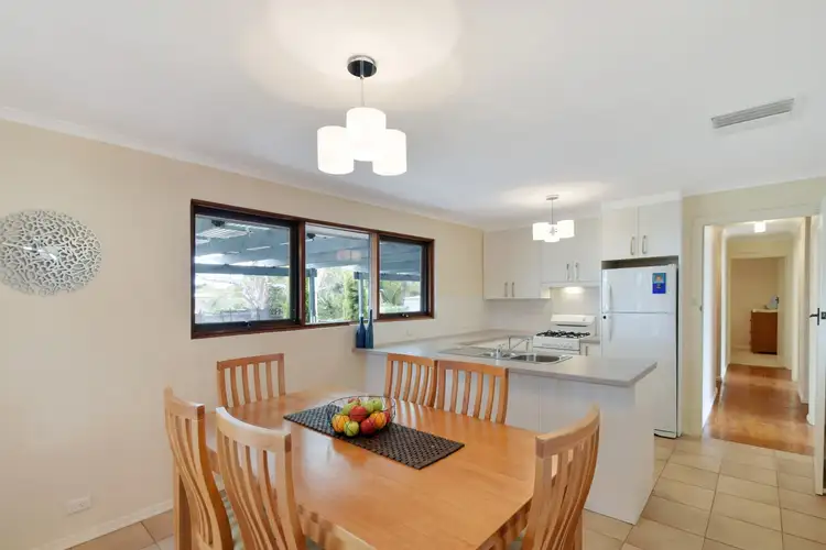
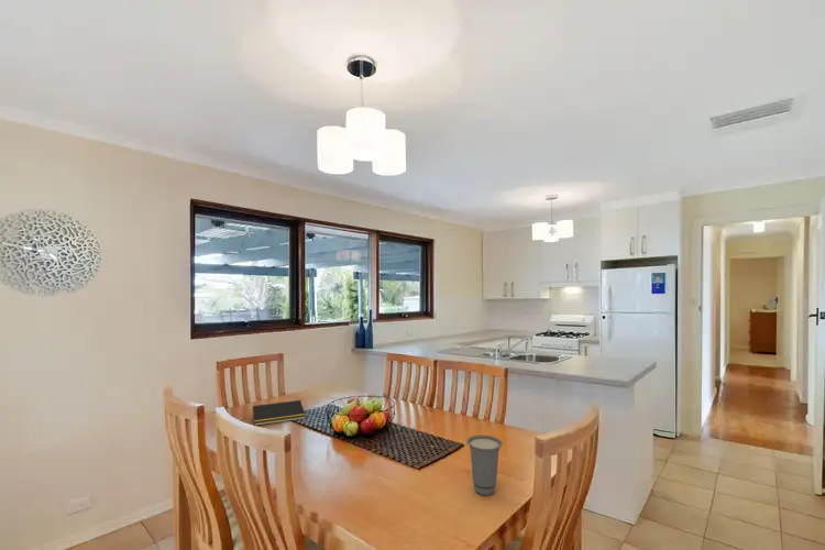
+ notepad (278, 411)
+ cup (484, 465)
